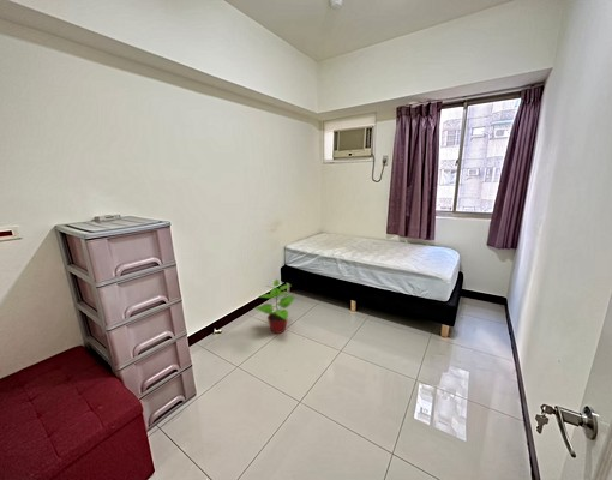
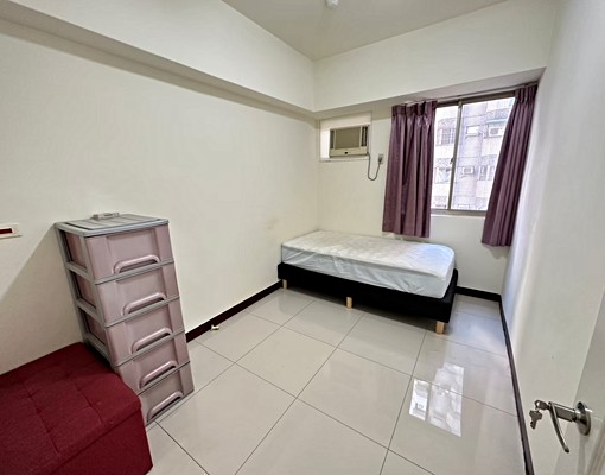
- potted plant (278, 305)
